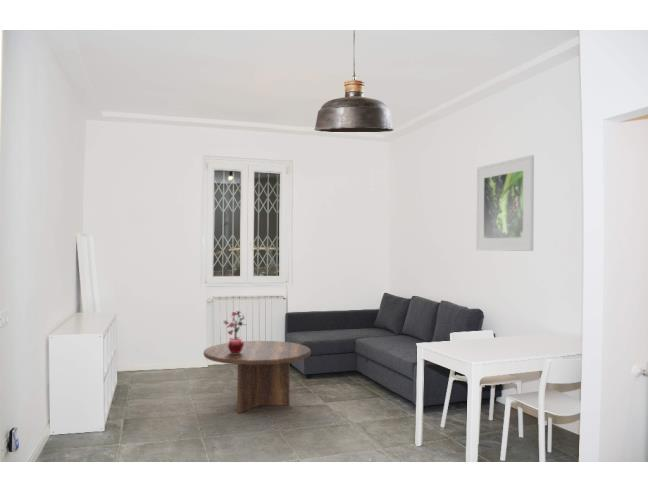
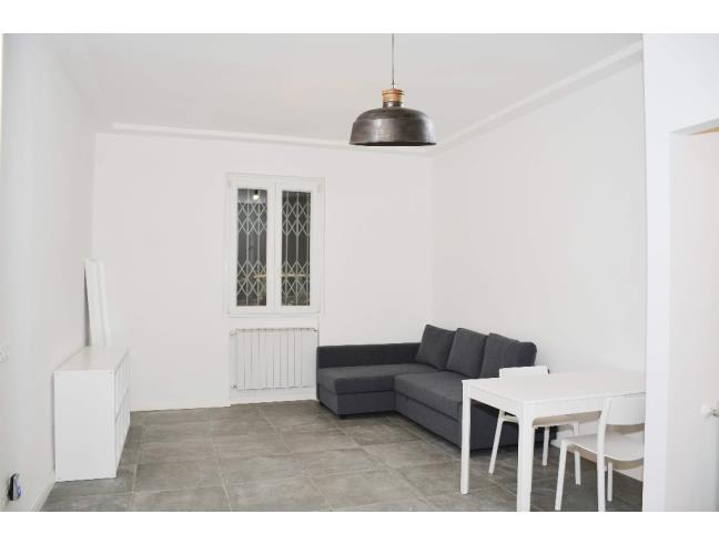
- potted plant (236, 331)
- coffee table (257, 377)
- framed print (502, 206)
